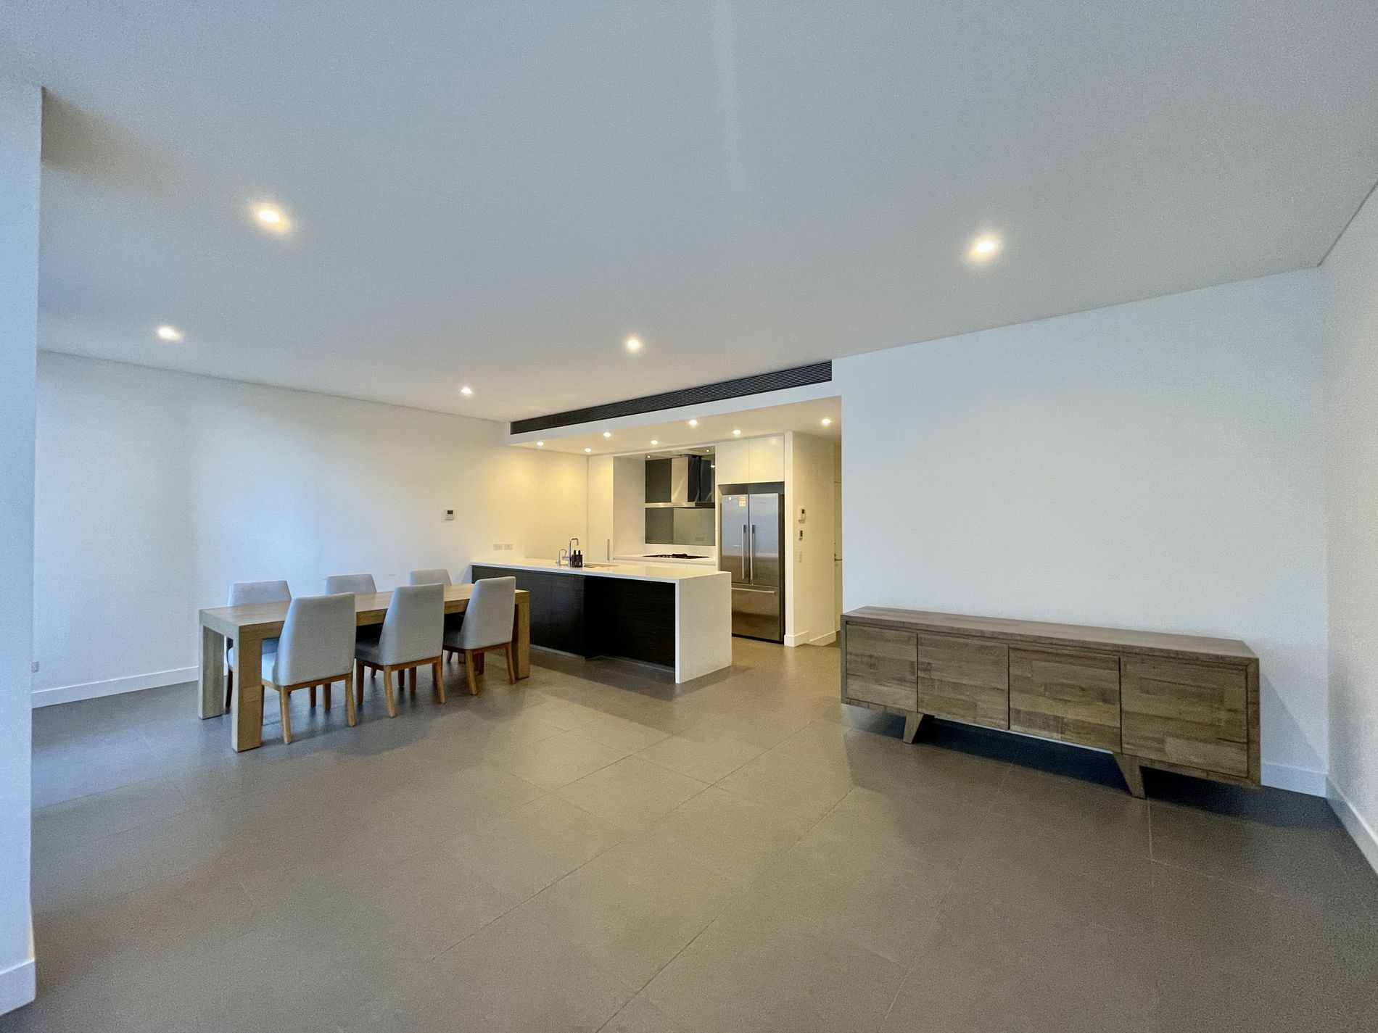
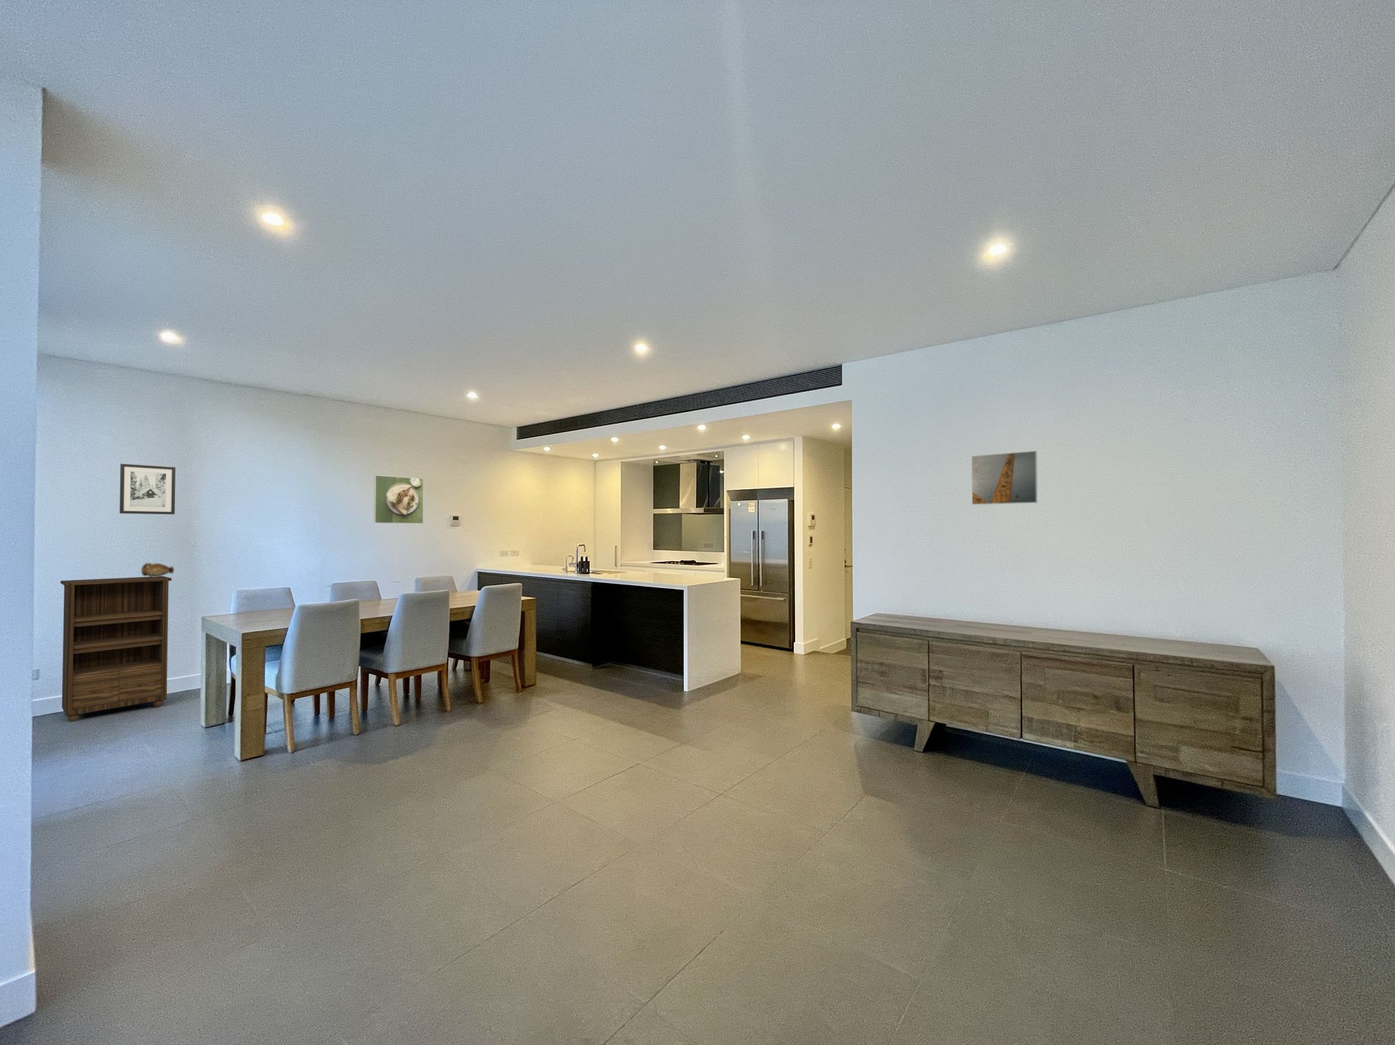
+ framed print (400, 501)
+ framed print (1003, 479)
+ decorative vase (155, 570)
+ wall art (147, 490)
+ bookshelf (116, 644)
